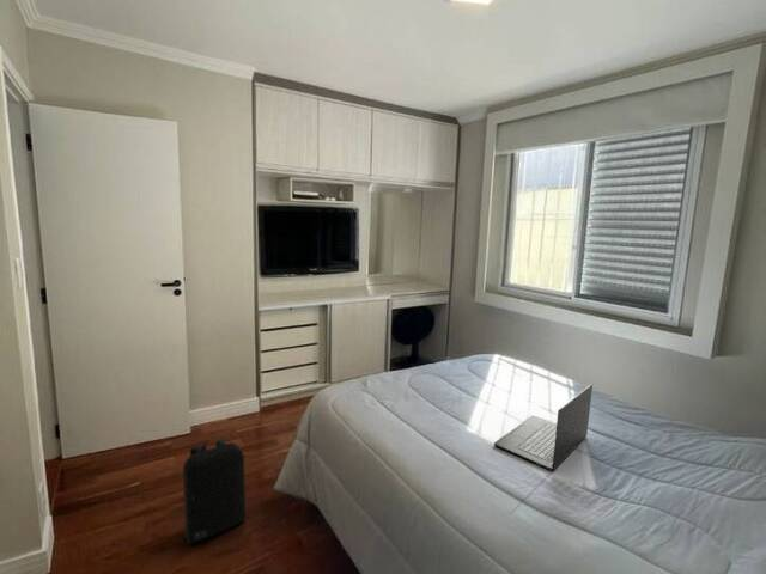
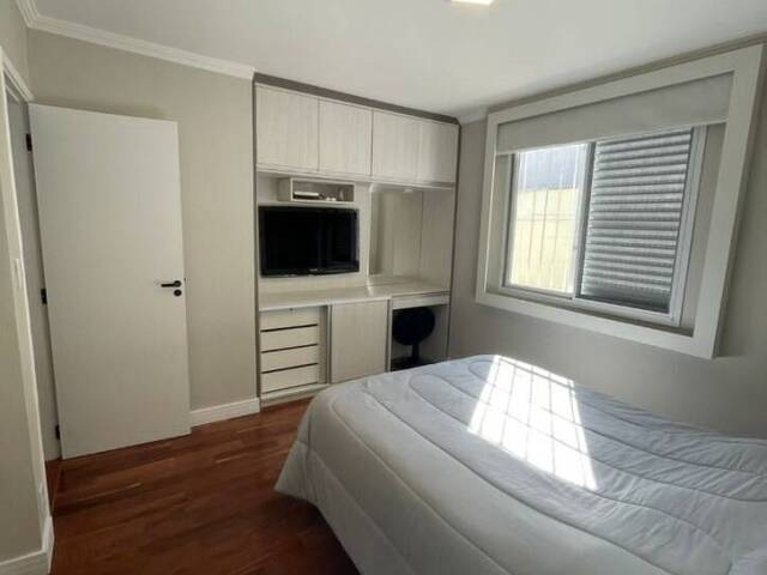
- laptop (543, 419)
- backpack (212, 481)
